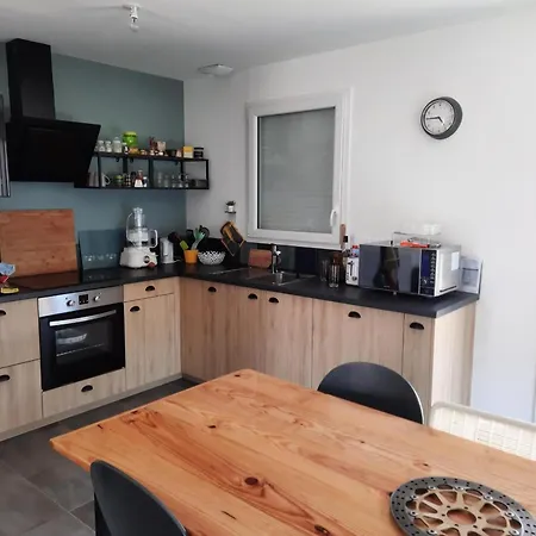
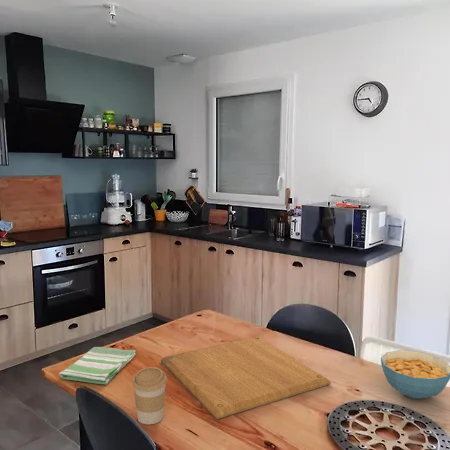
+ coffee cup (150, 395)
+ chopping board (241, 369)
+ cereal bowl (414, 378)
+ dish towel (99, 363)
